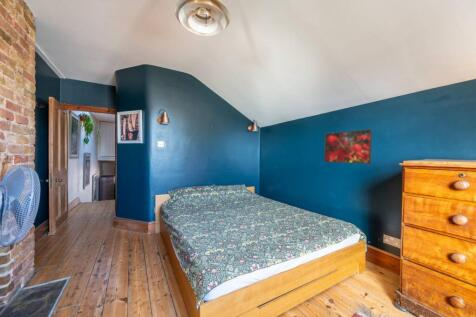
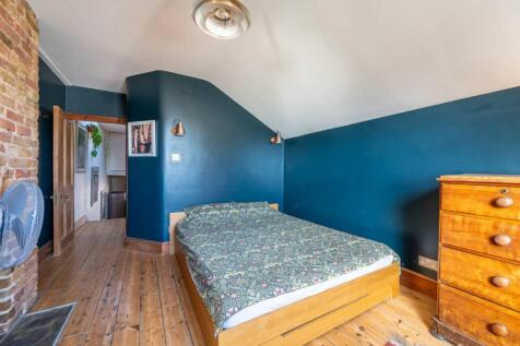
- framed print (345, 147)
